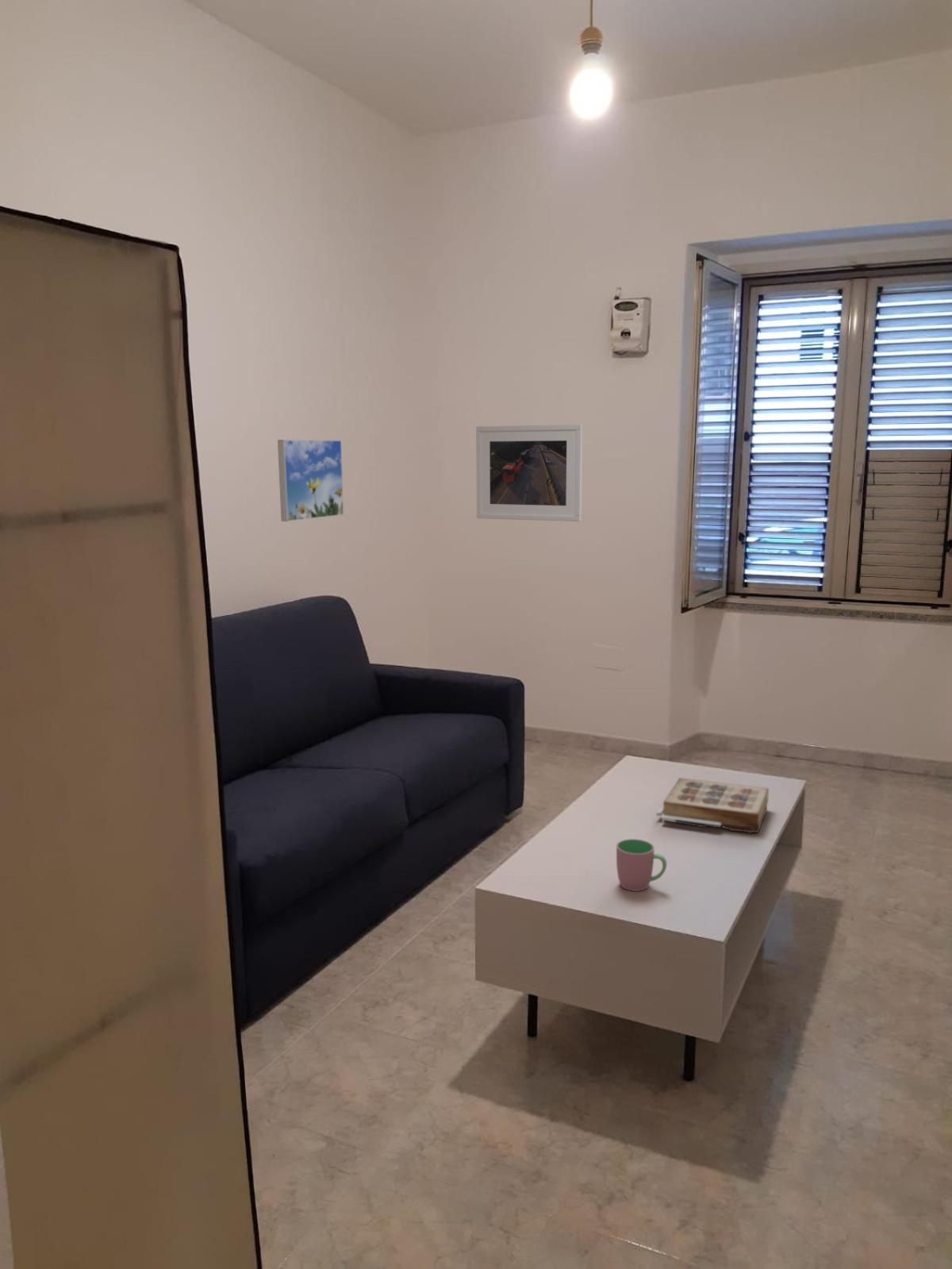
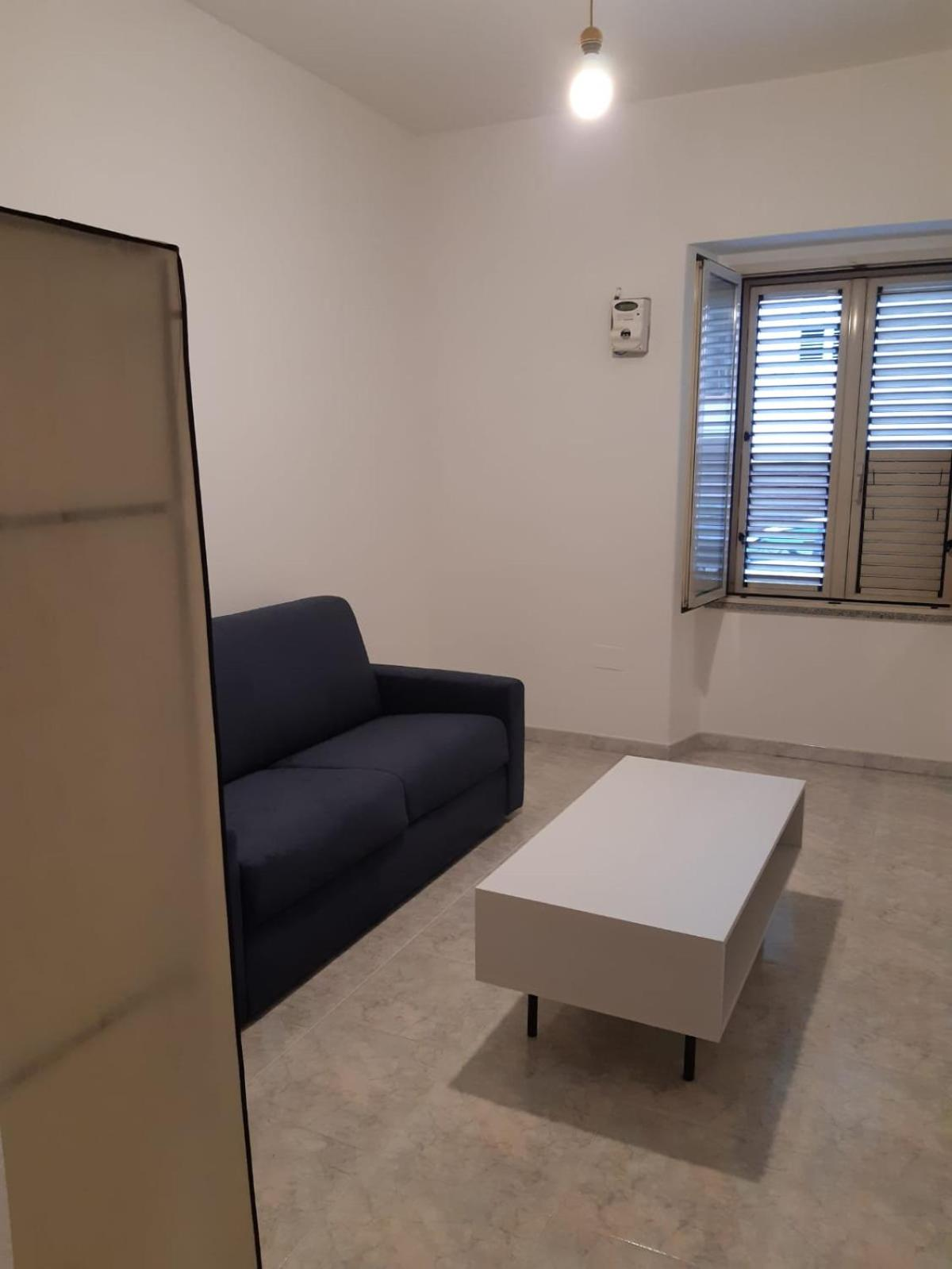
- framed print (528, 473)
- cup (641, 867)
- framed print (312, 479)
- book (712, 806)
